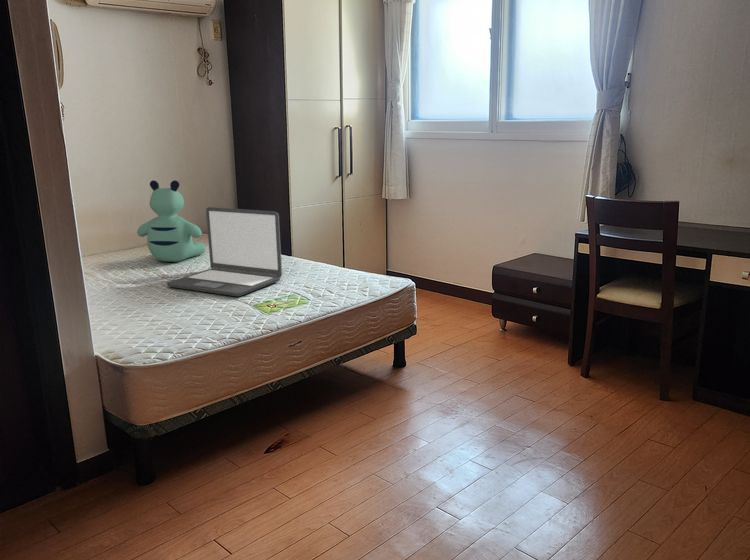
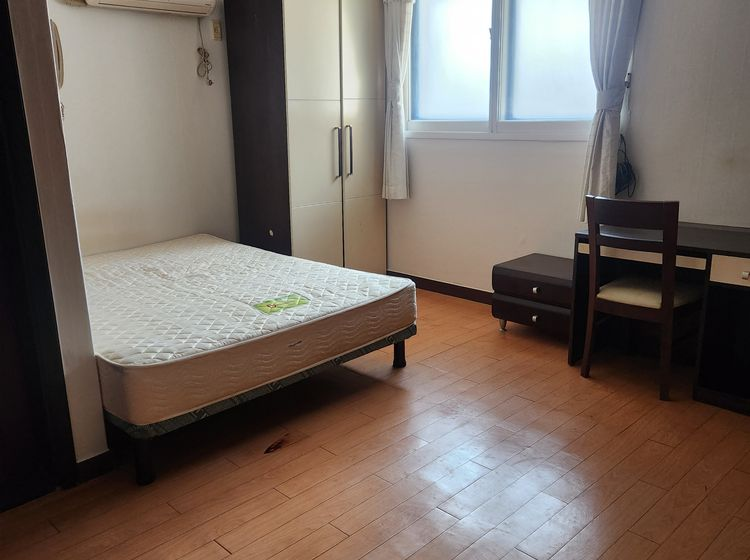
- laptop (222, 249)
- bear (173, 219)
